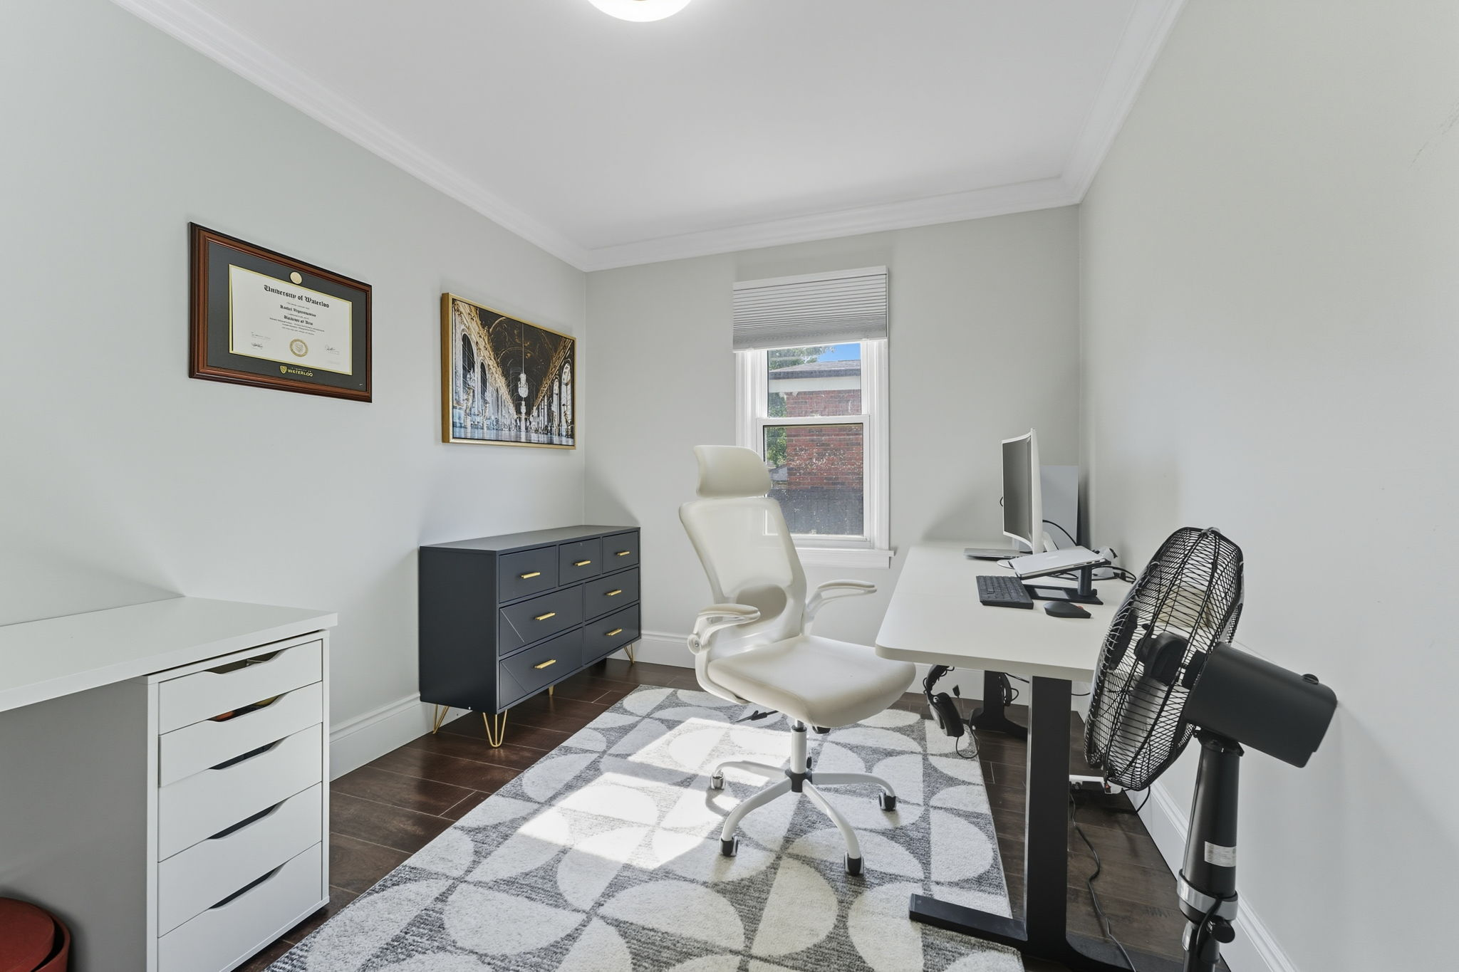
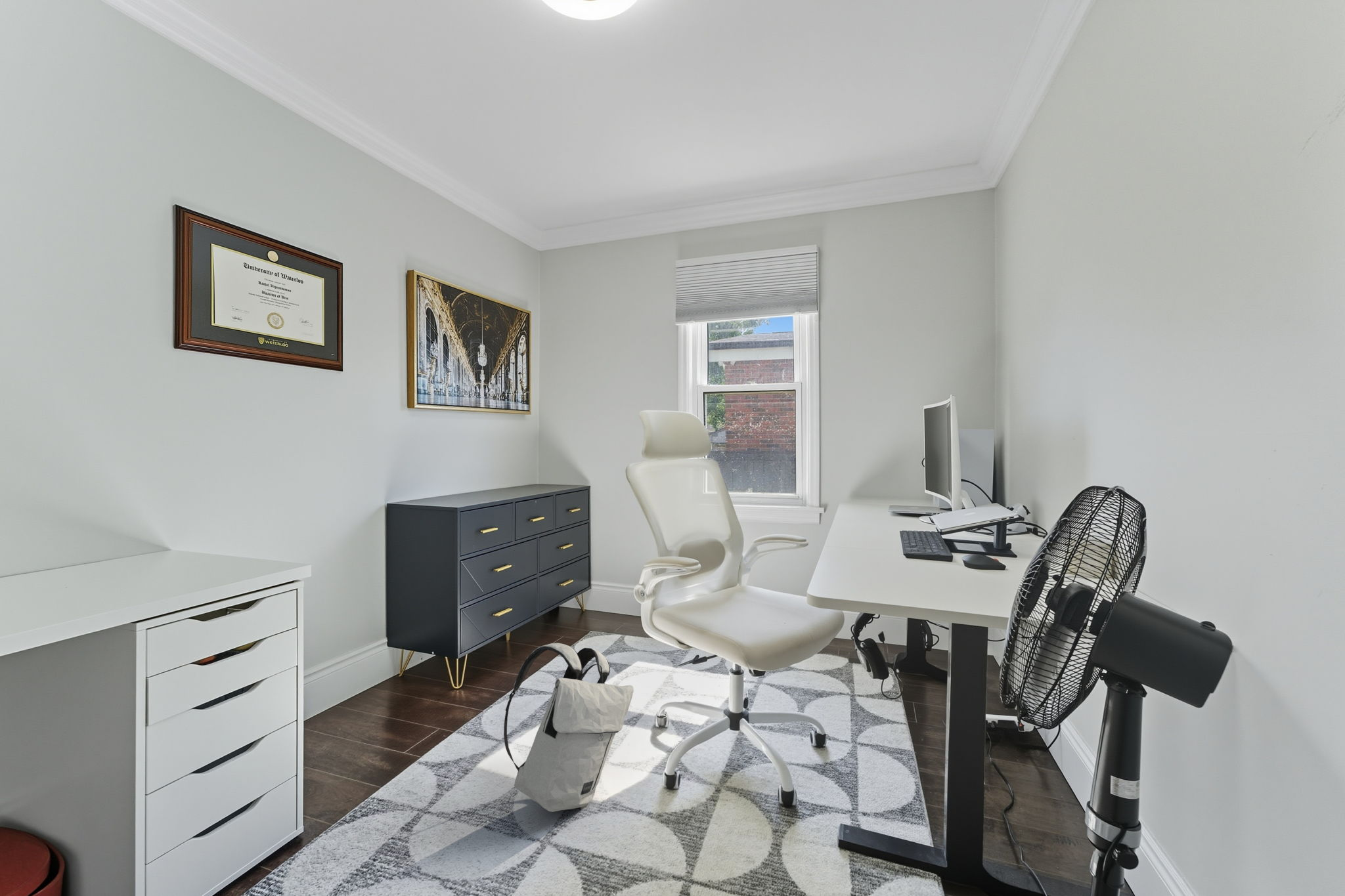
+ backpack (567, 717)
